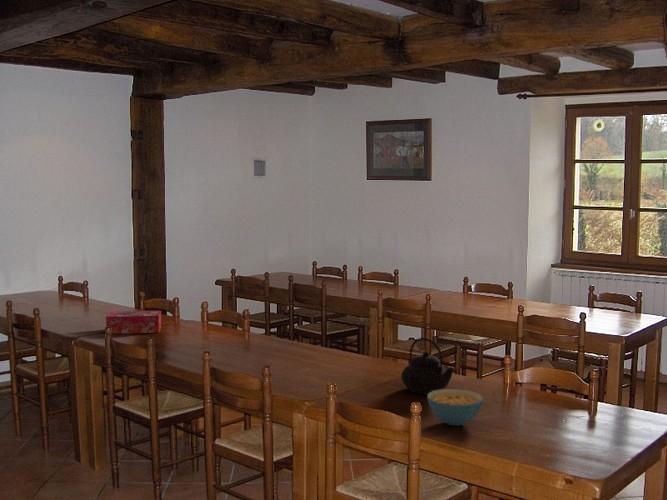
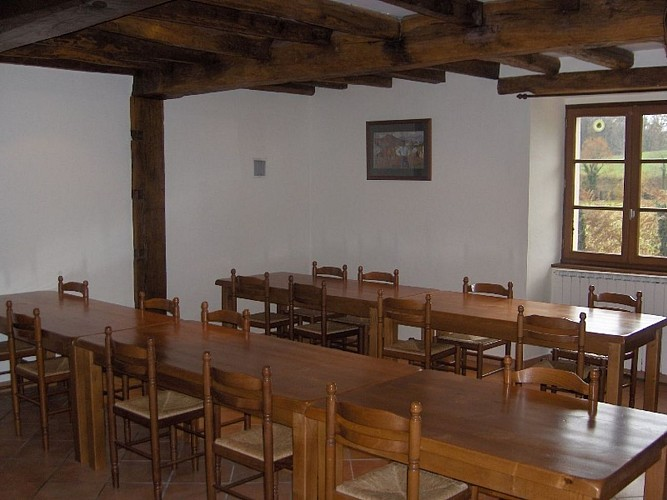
- teapot (429, 365)
- tissue box (134, 322)
- cereal bowl (454, 409)
